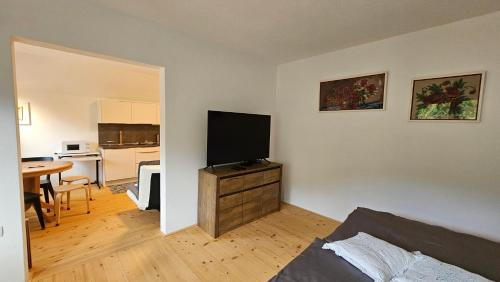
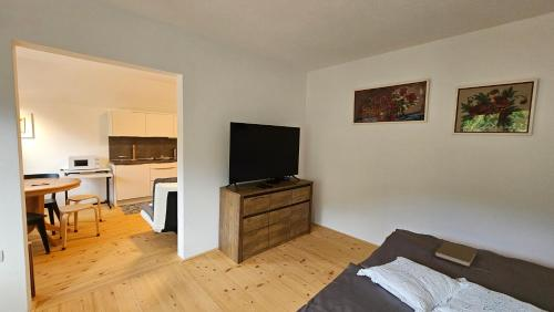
+ book (455, 252)
